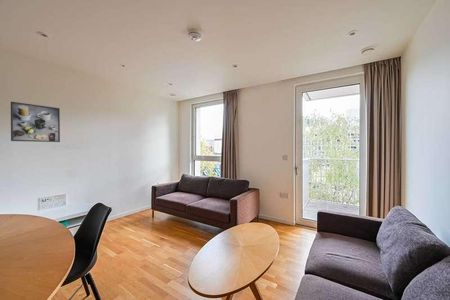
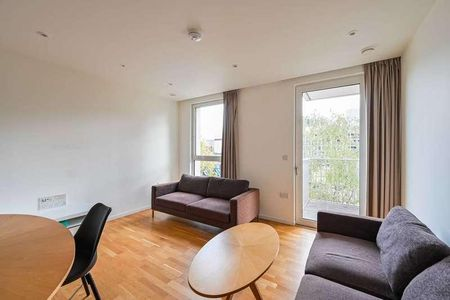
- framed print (37, 123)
